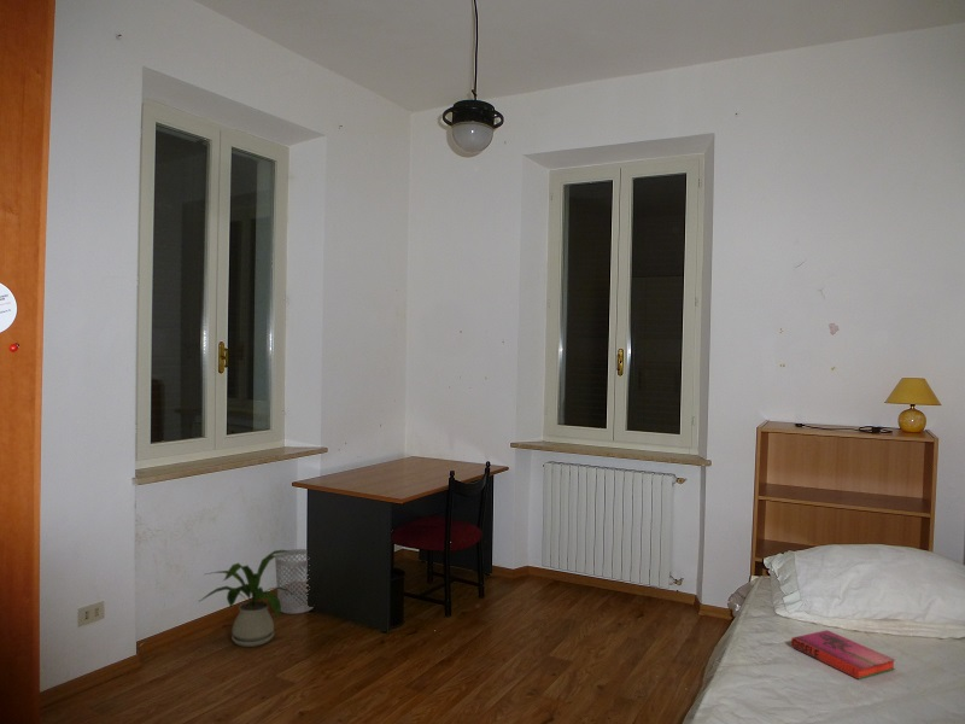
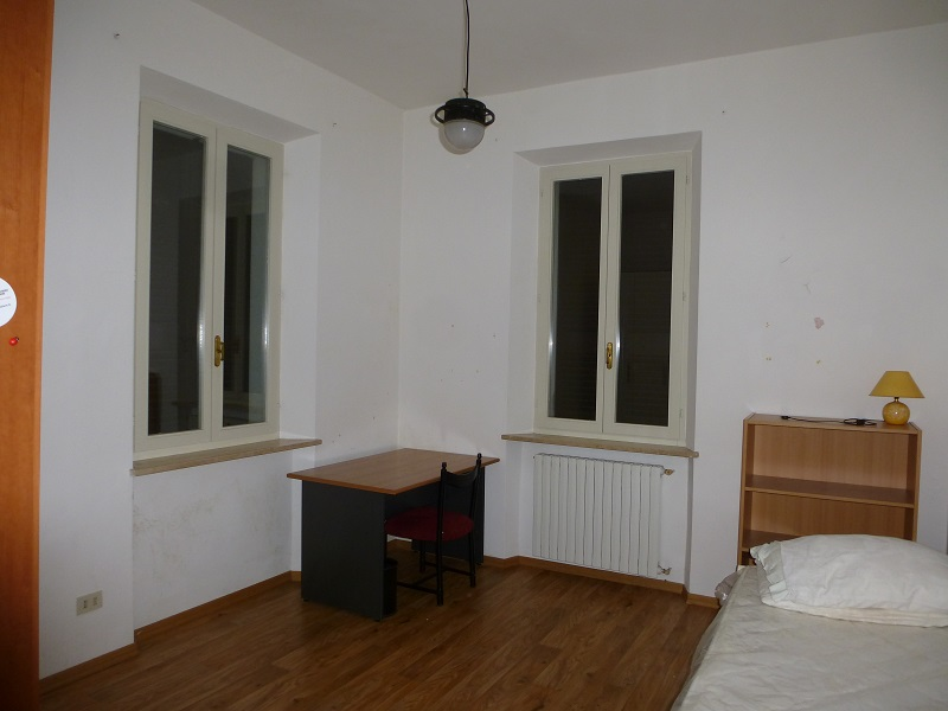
- house plant (248, 591)
- hardback book (841, 653)
- wastebasket (296, 580)
